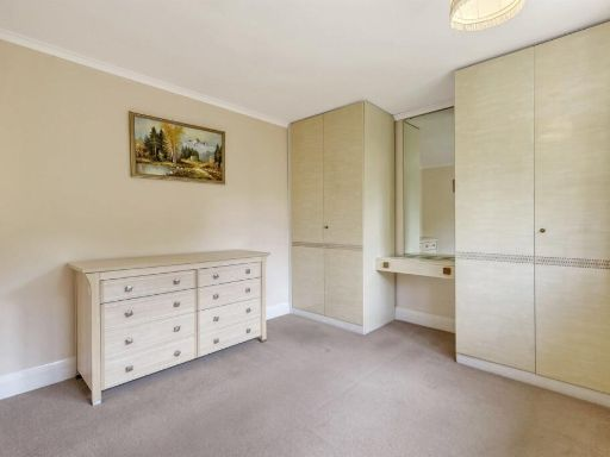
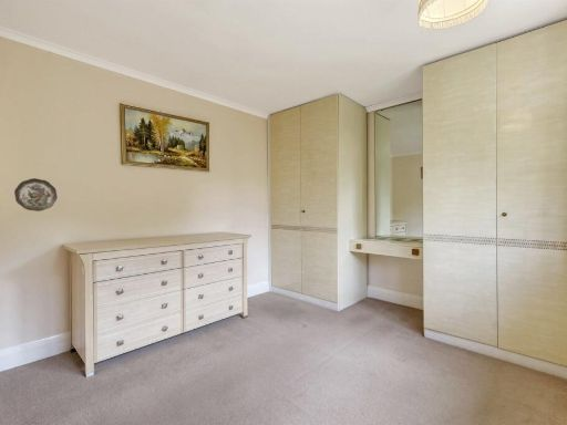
+ decorative plate (35, 195)
